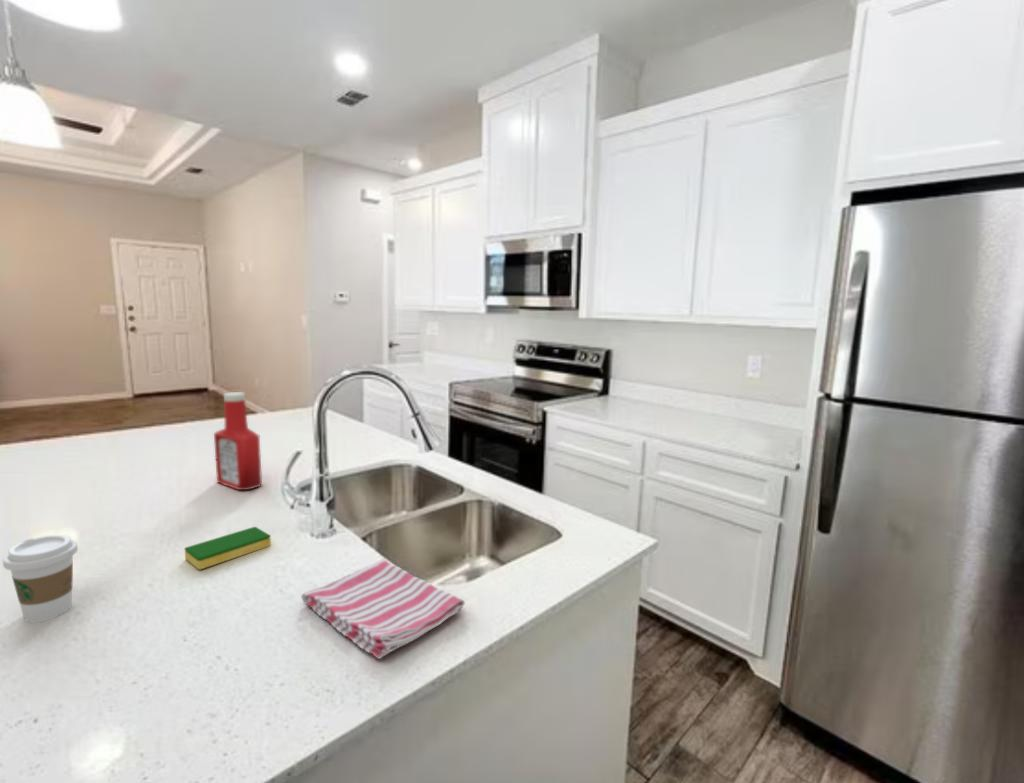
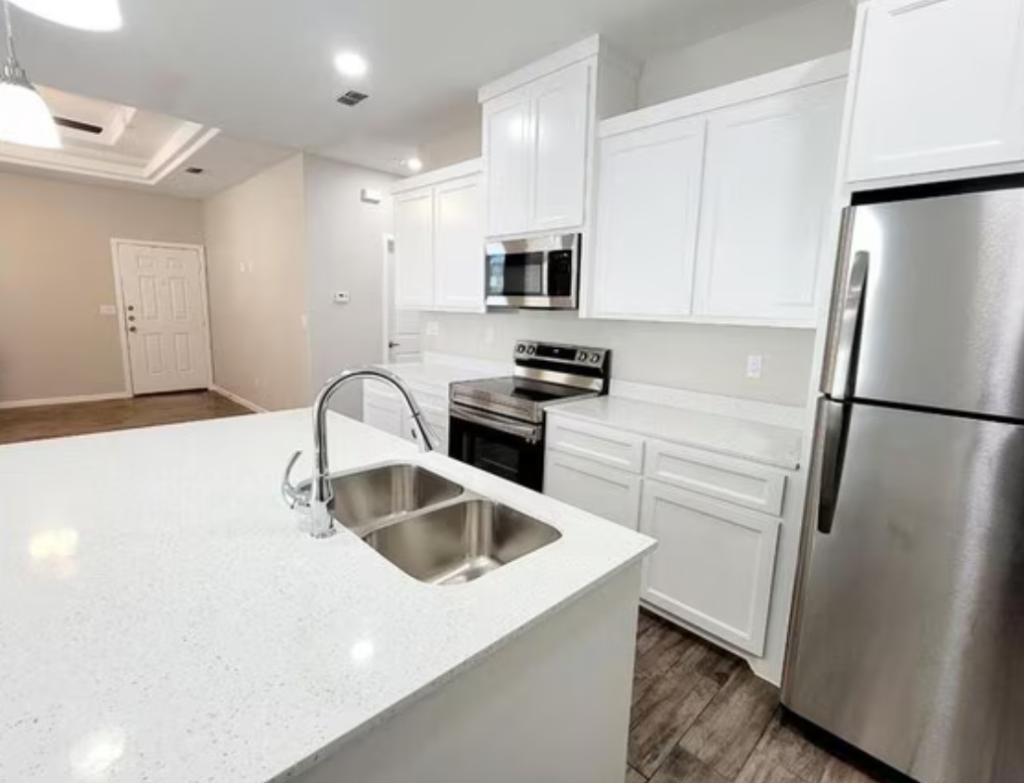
- dish towel (382, 598)
- dish sponge (229, 546)
- soap bottle (236, 439)
- coffee cup (44, 578)
